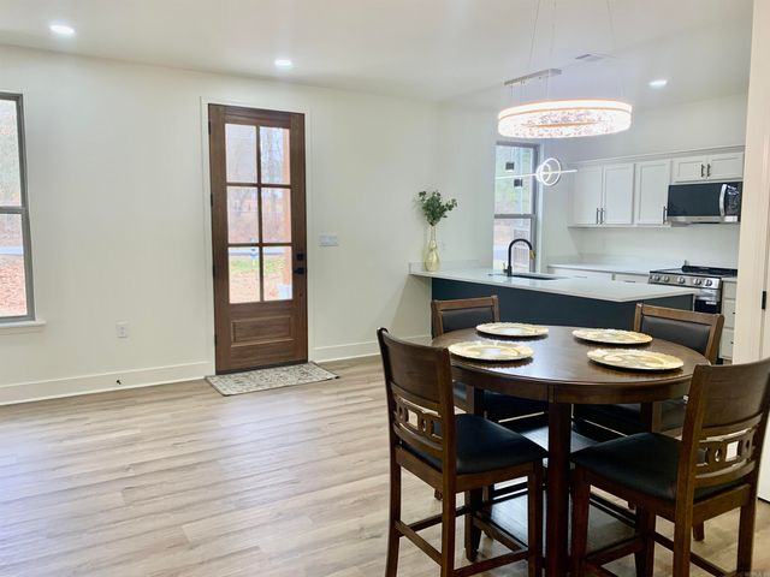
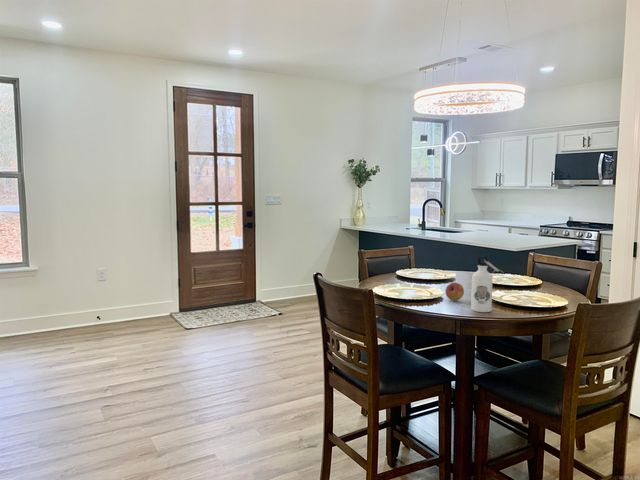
+ water bottle (487, 283)
+ fruit (454, 291)
